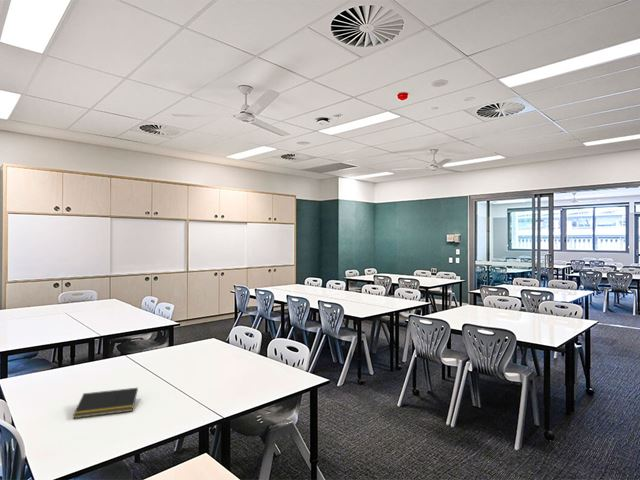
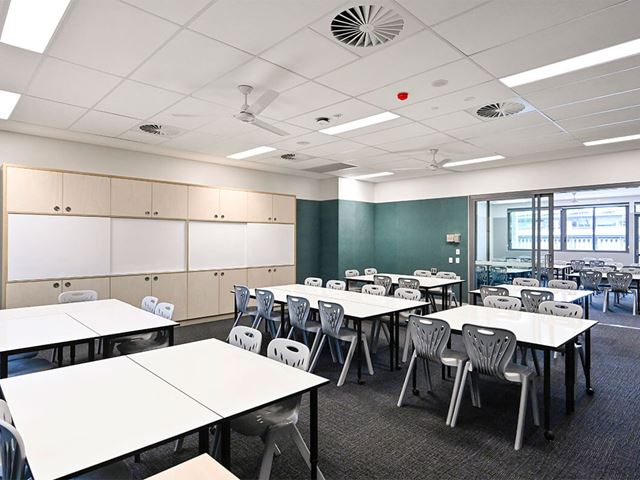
- notepad (107, 402)
